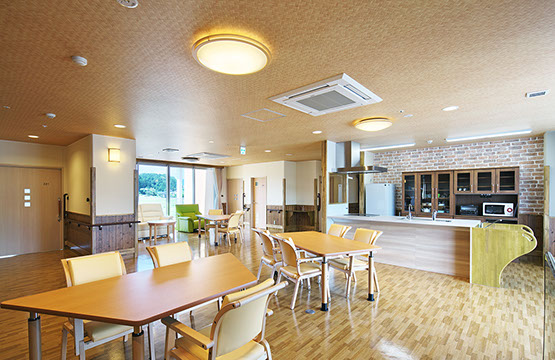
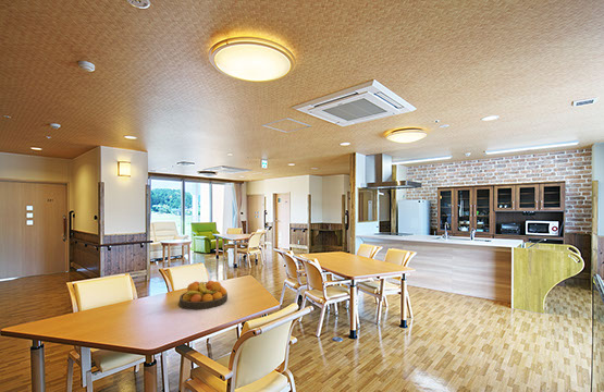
+ fruit bowl (204, 291)
